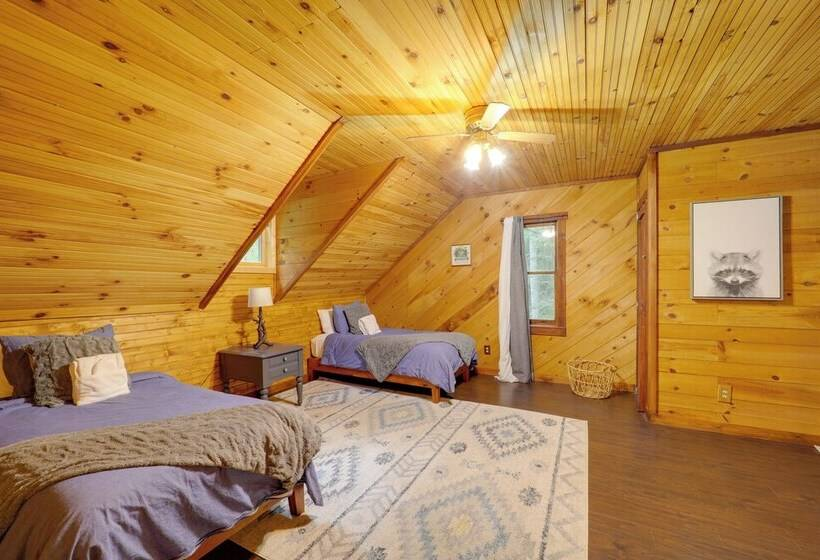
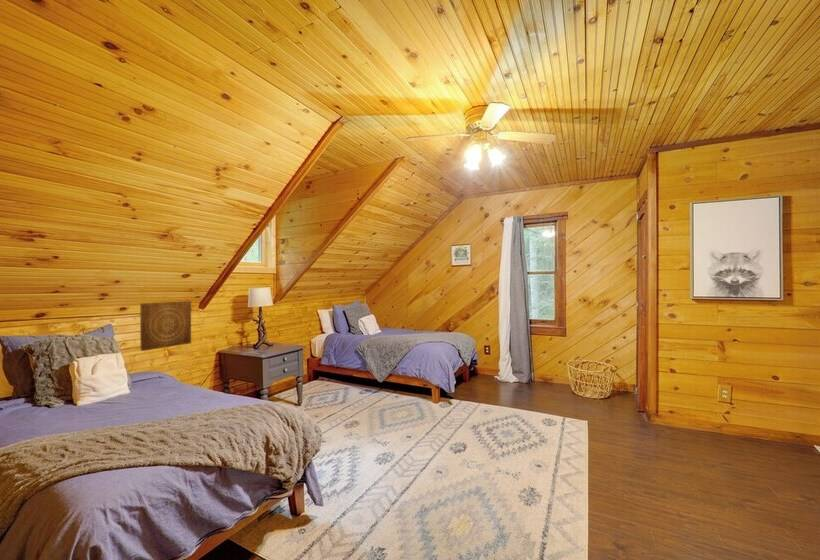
+ wall art (167, 324)
